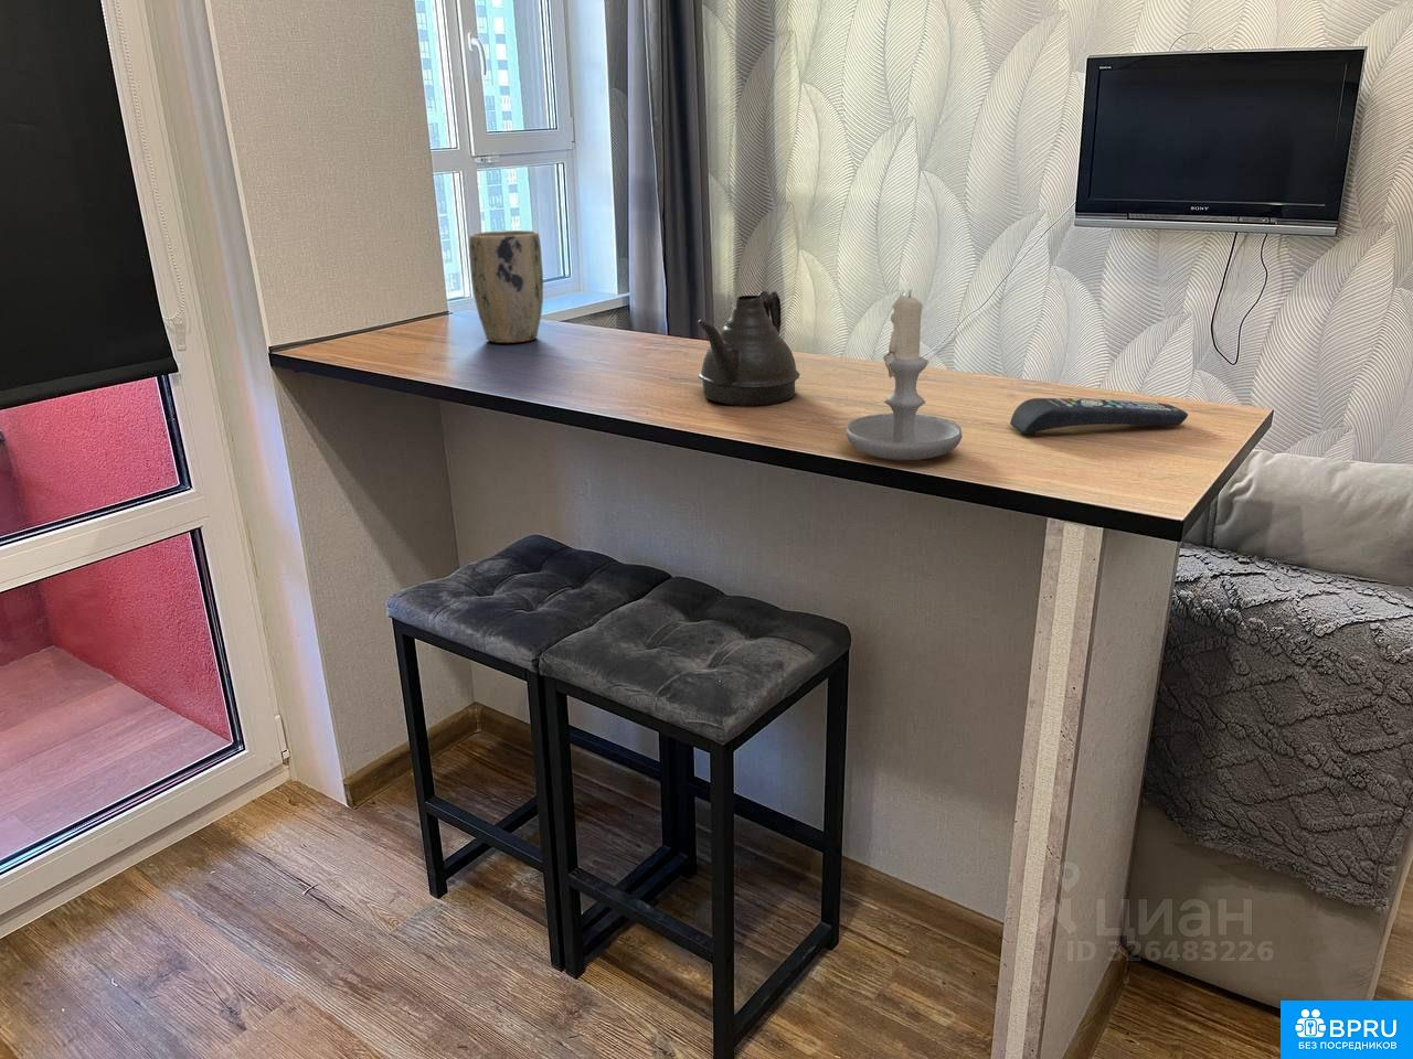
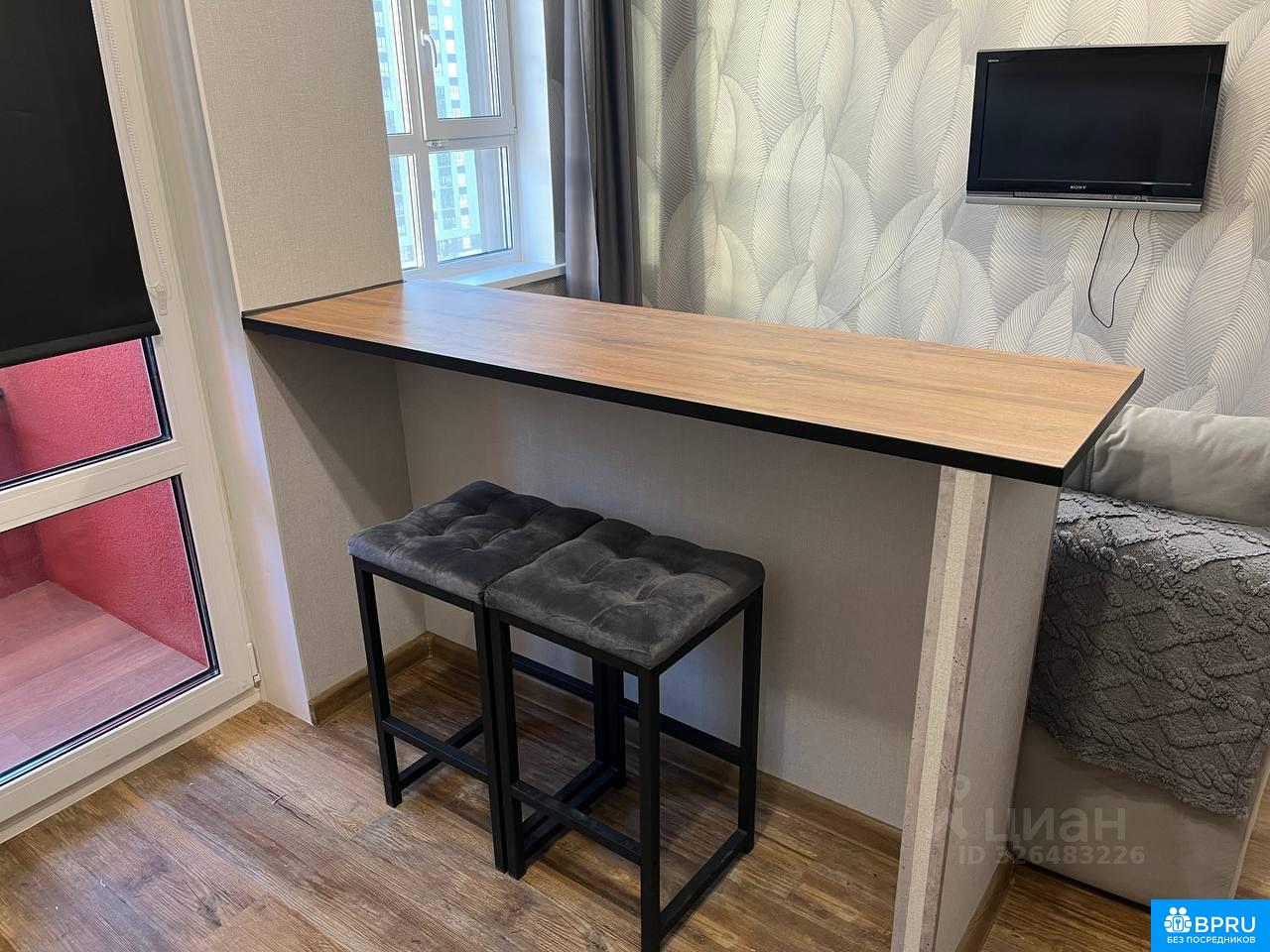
- teapot (739, 349)
- plant pot (507, 287)
- remote control (1098, 413)
- candle (907, 372)
